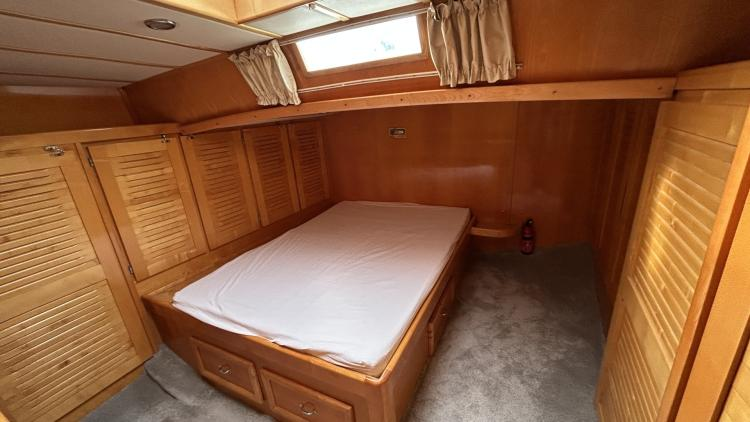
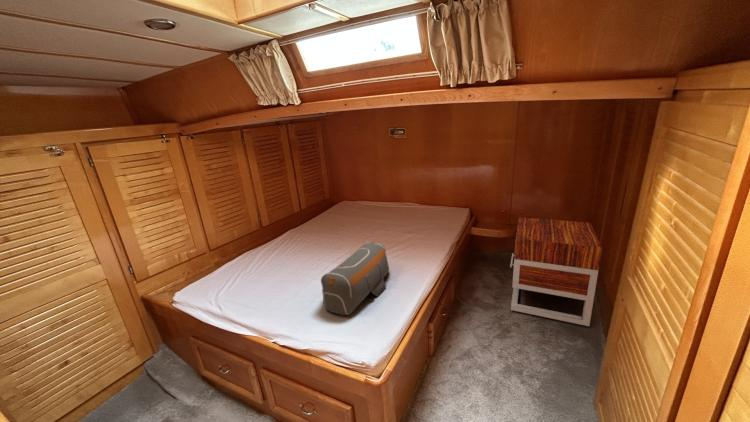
+ nightstand (548, 265)
+ duffel bag (353, 272)
